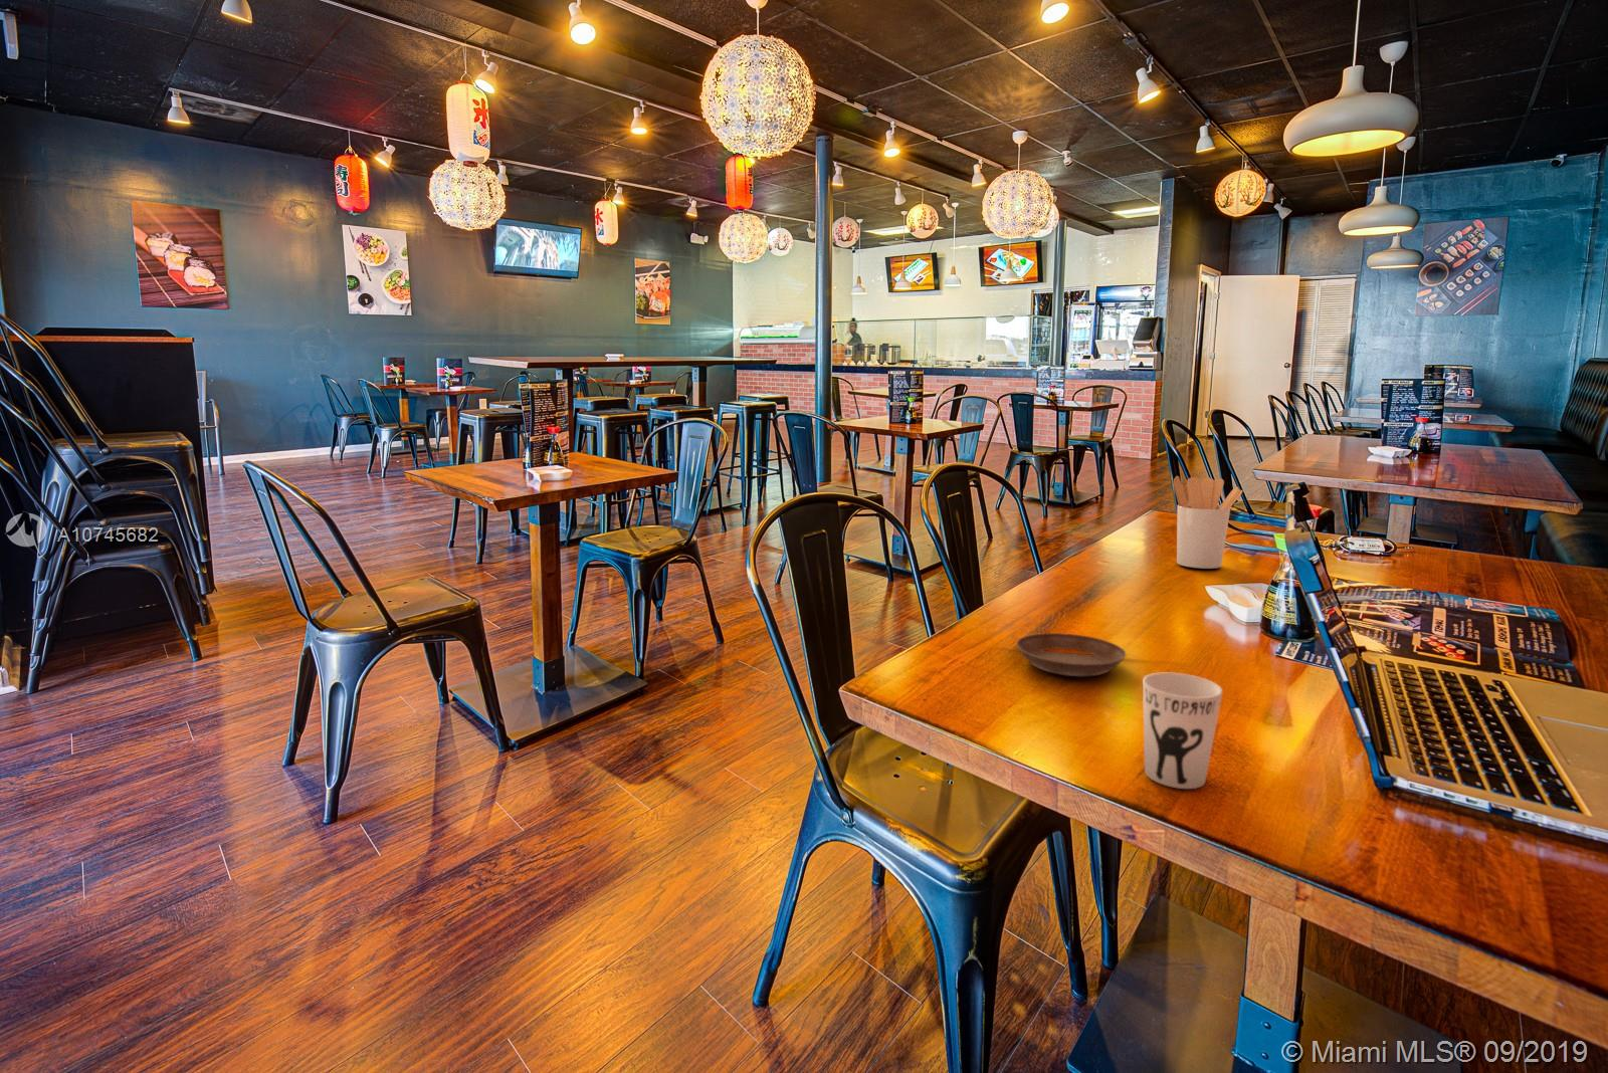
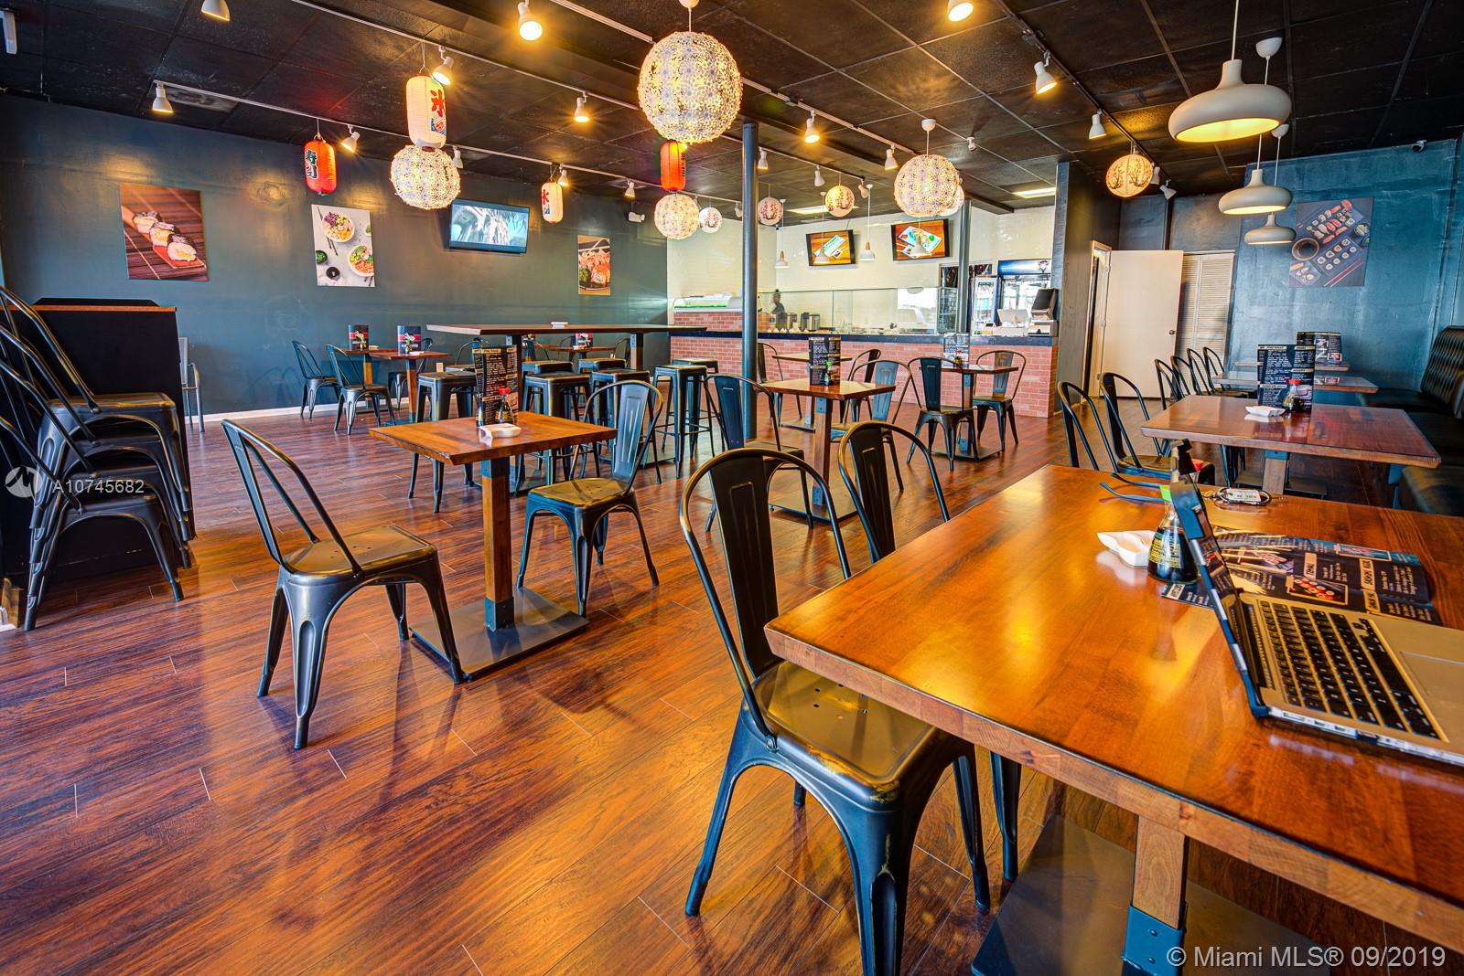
- saucer (1069, 655)
- utensil holder (1202, 520)
- cup (1178, 731)
